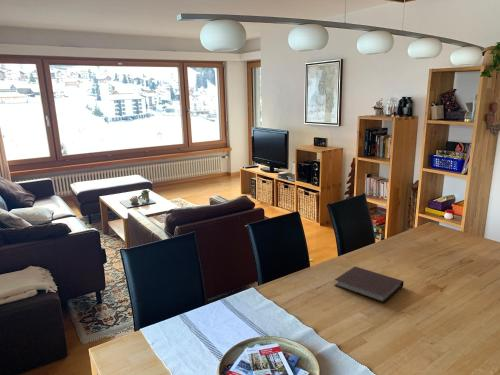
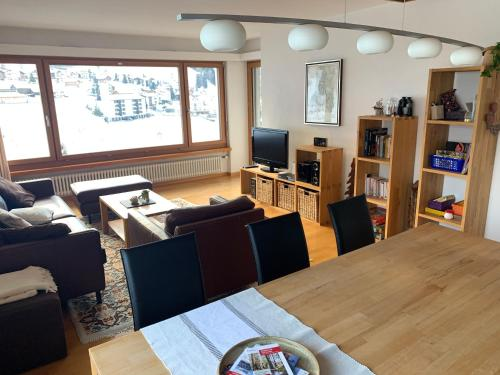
- notebook (368, 282)
